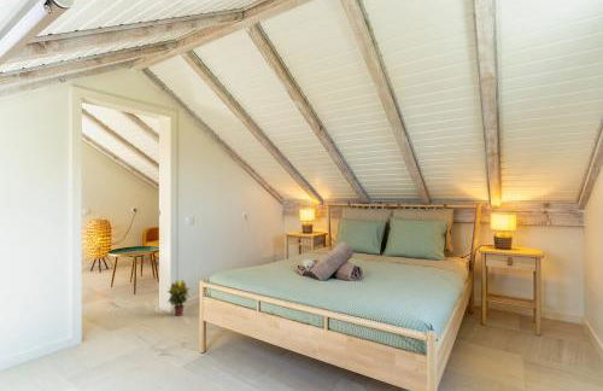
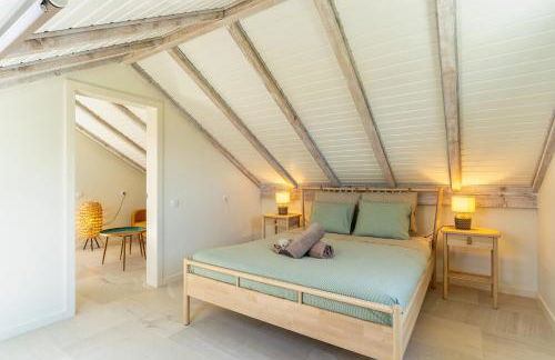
- potted plant (178, 297)
